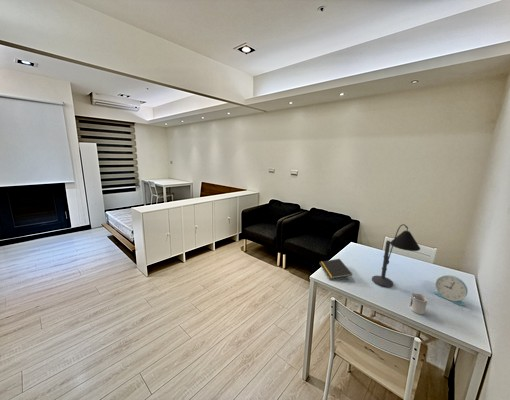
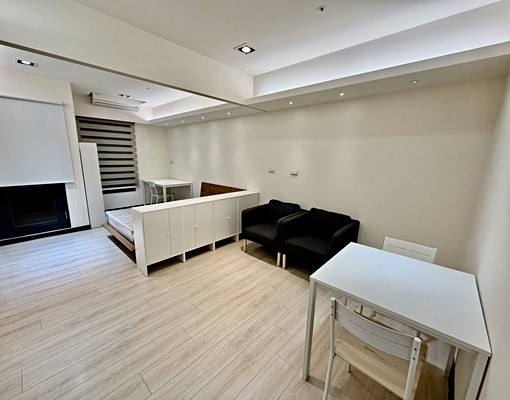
- alarm clock (451, 287)
- notepad (334, 268)
- desk lamp (396, 247)
- cup (418, 302)
